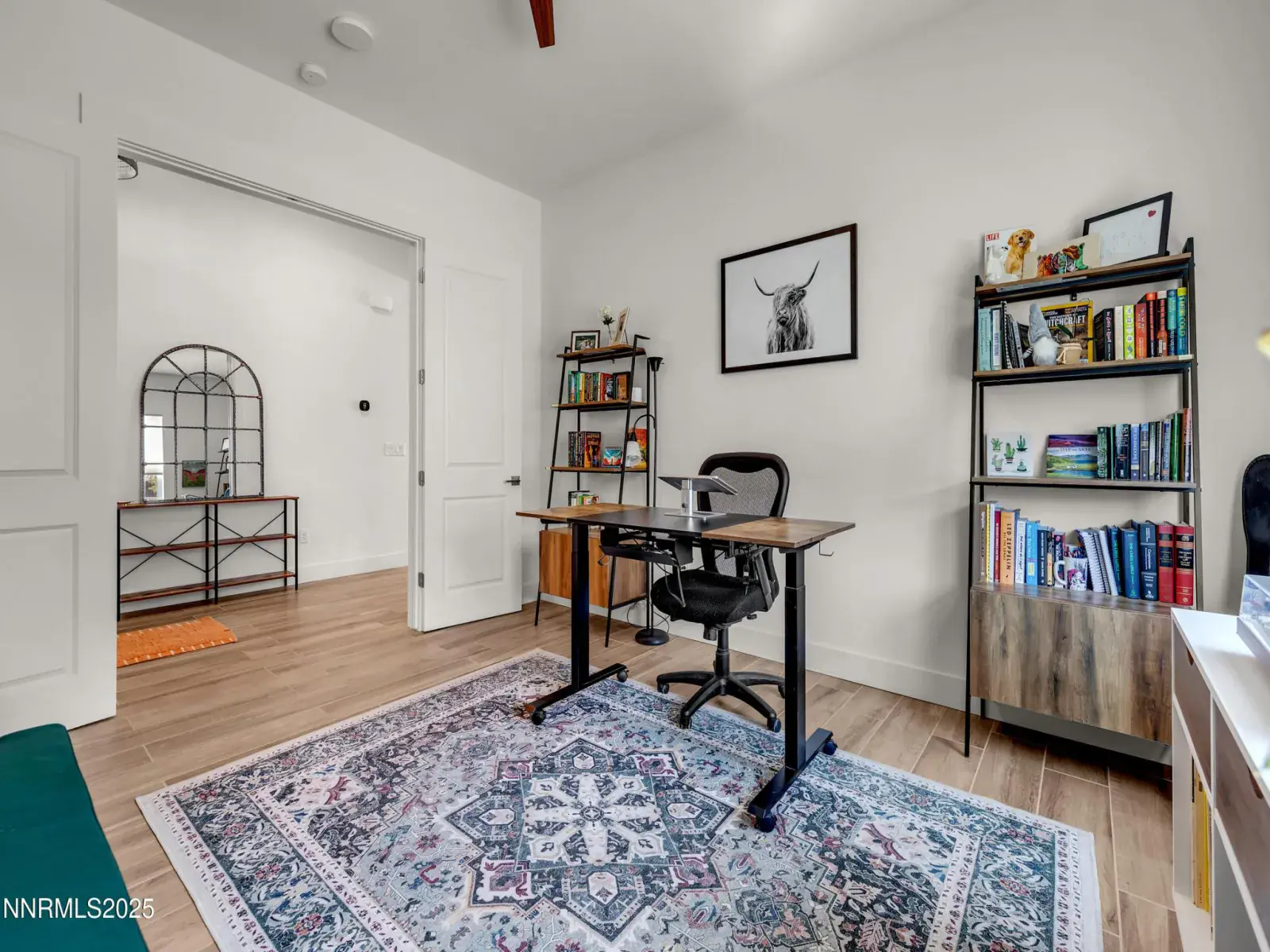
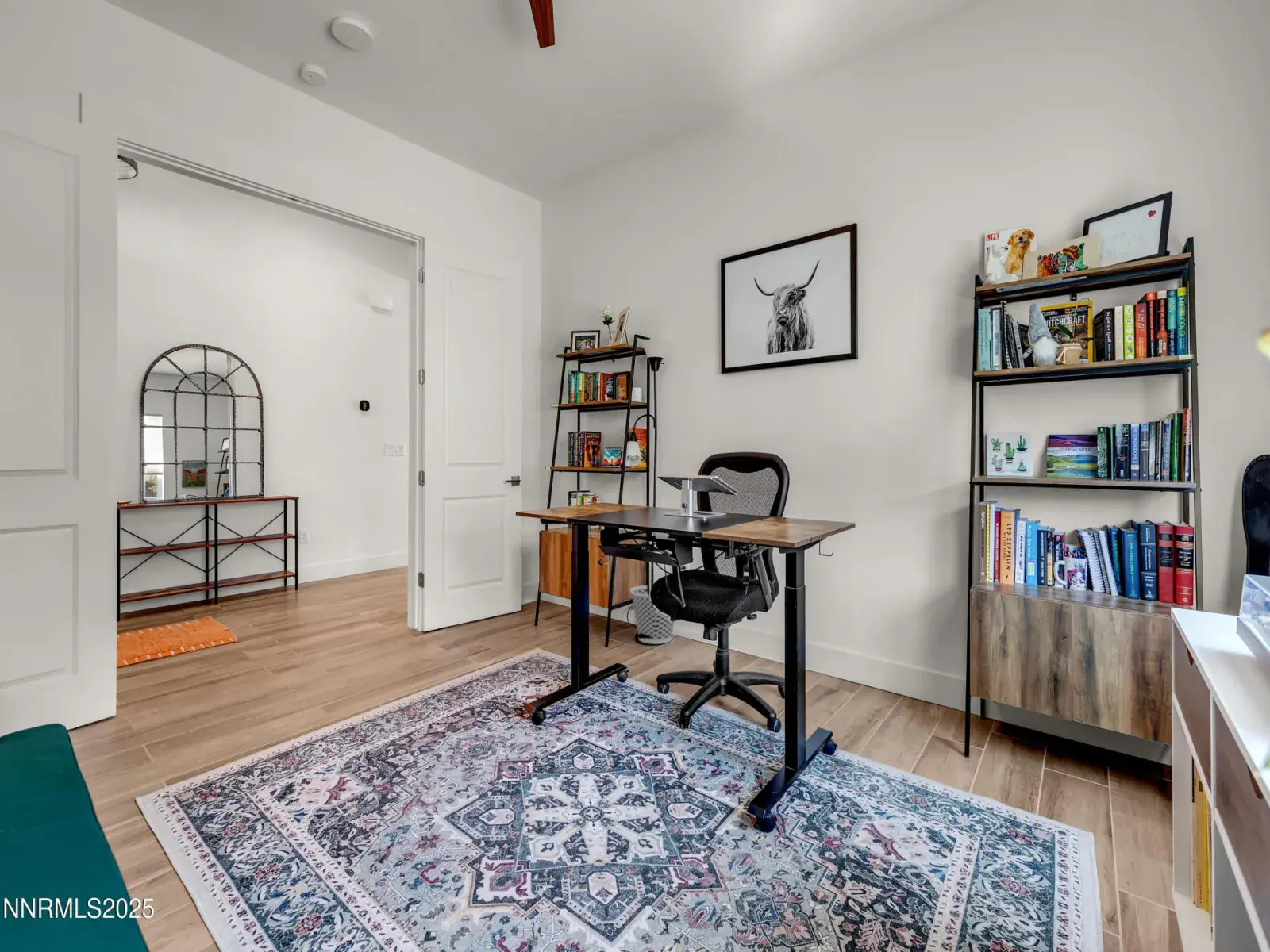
+ wastebasket (655, 614)
